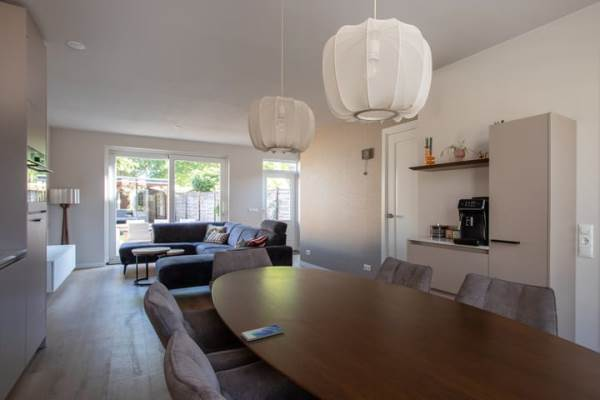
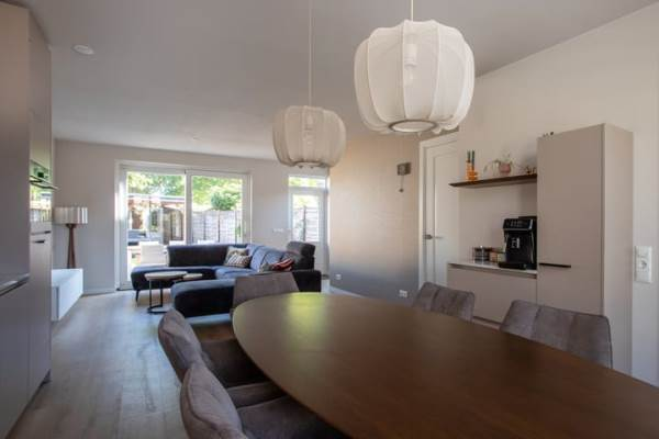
- smartphone (262, 332)
